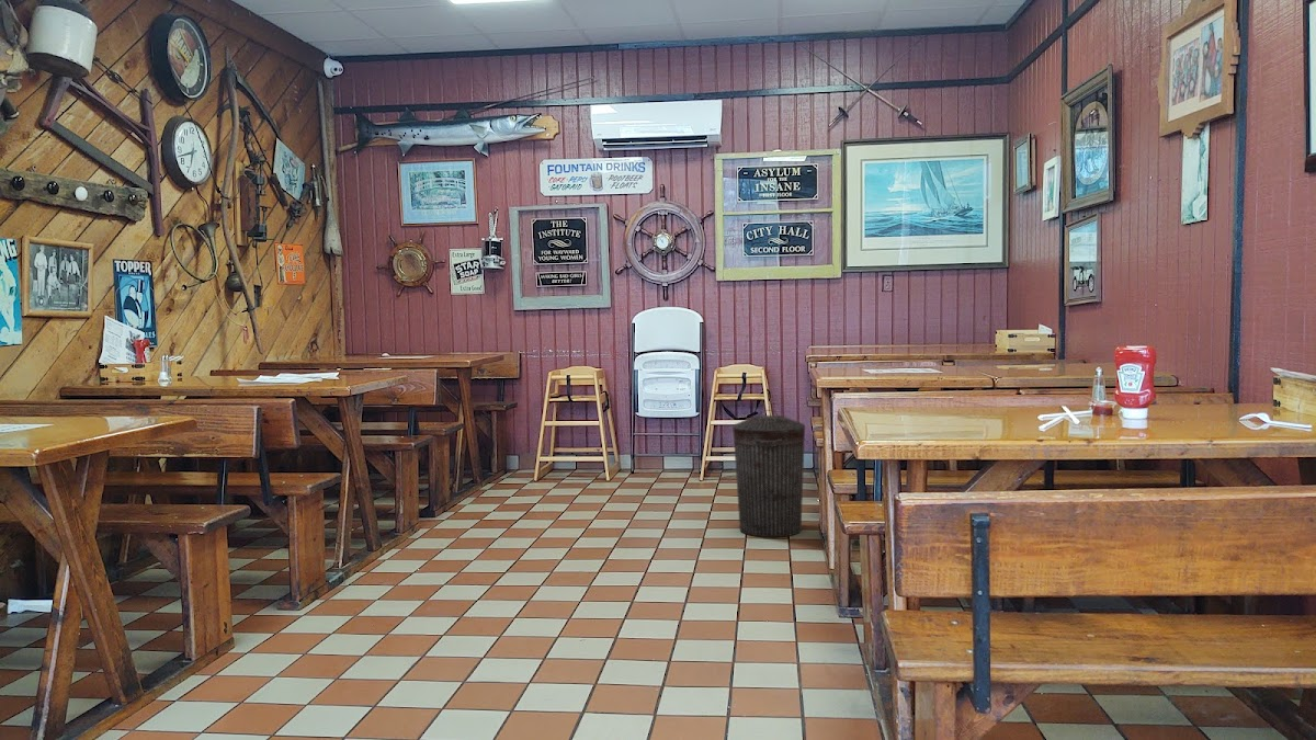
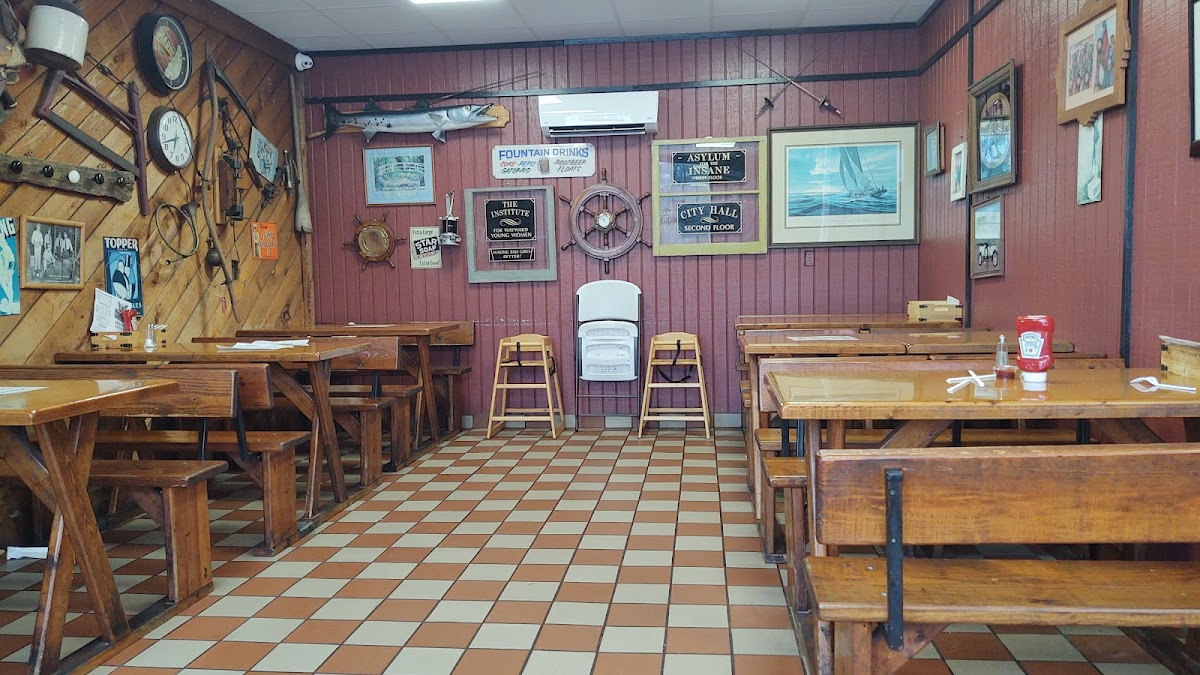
- trash can (769, 469)
